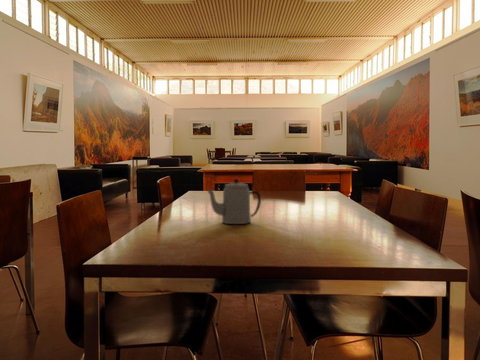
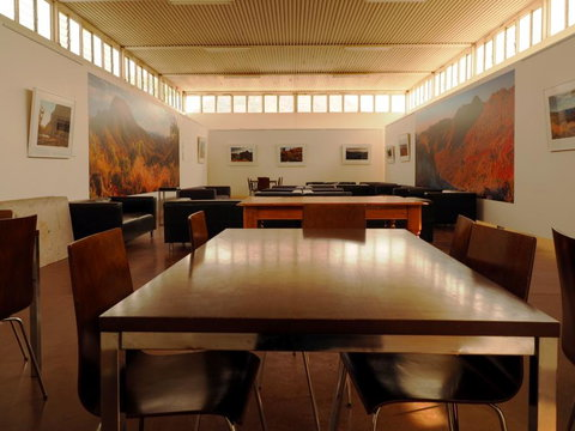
- teapot (234, 200)
